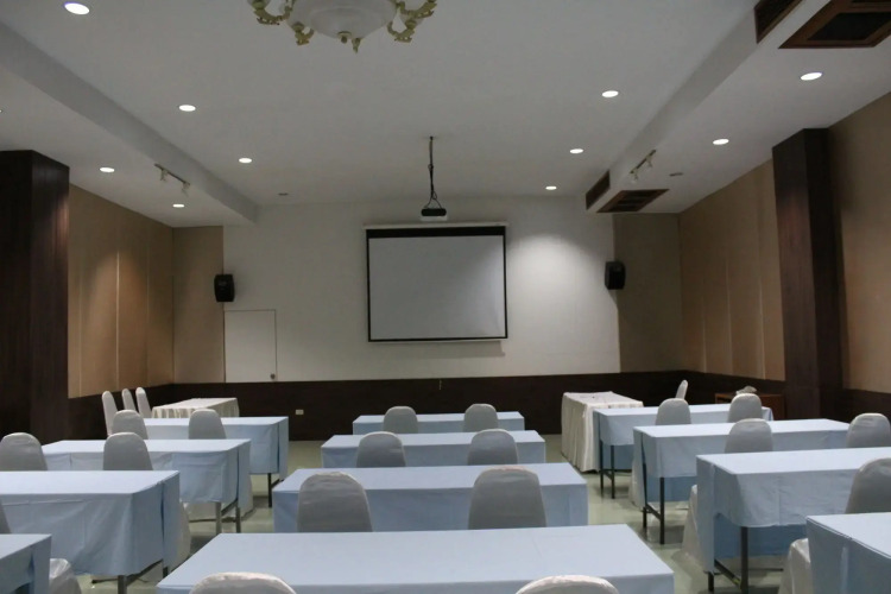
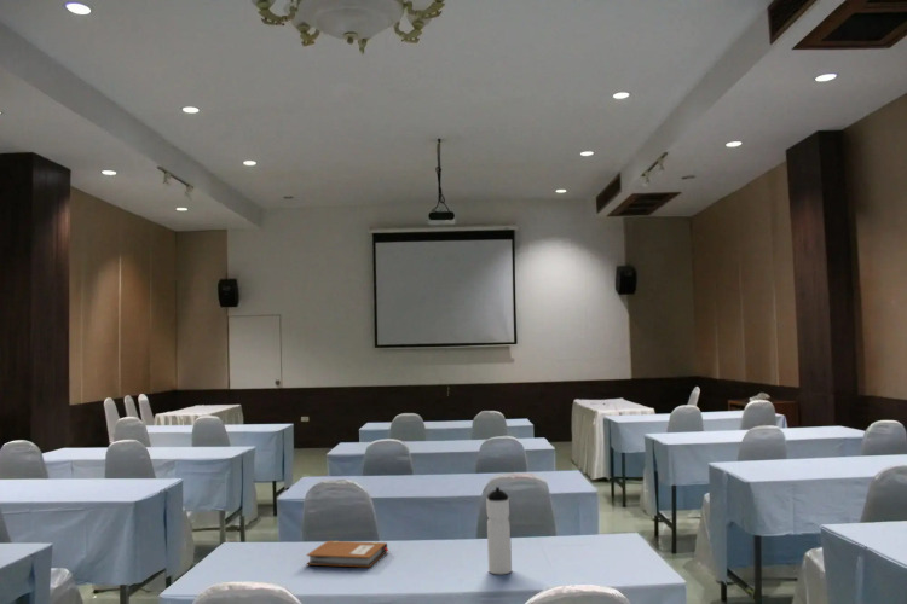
+ notebook (349, 552)
+ water bottle (498, 528)
